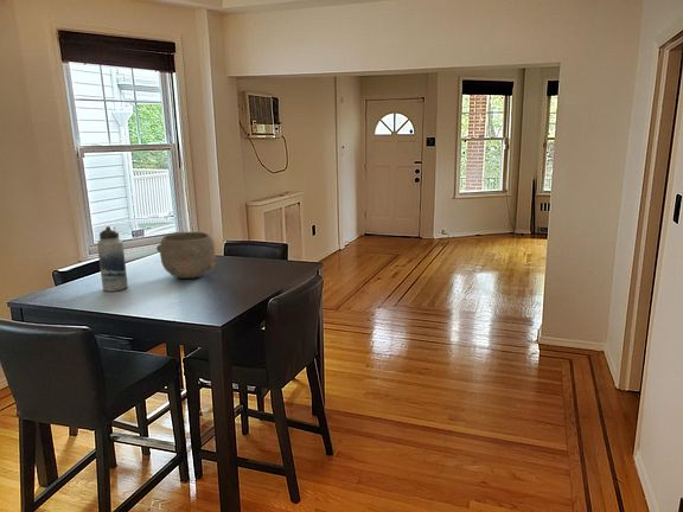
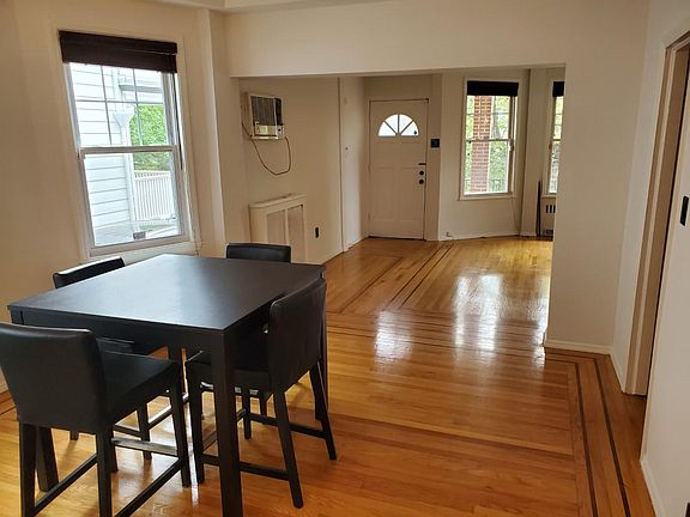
- water bottle (113, 257)
- bowl (187, 255)
